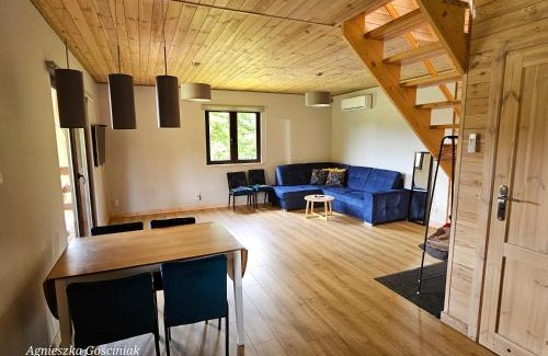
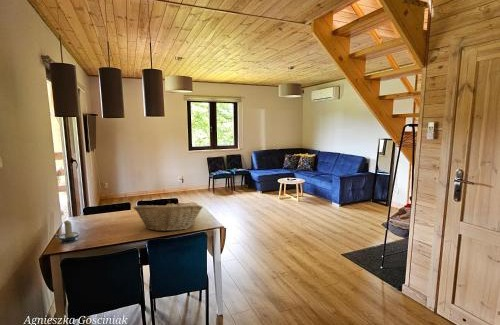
+ fruit basket (168, 212)
+ candle holder (65, 230)
